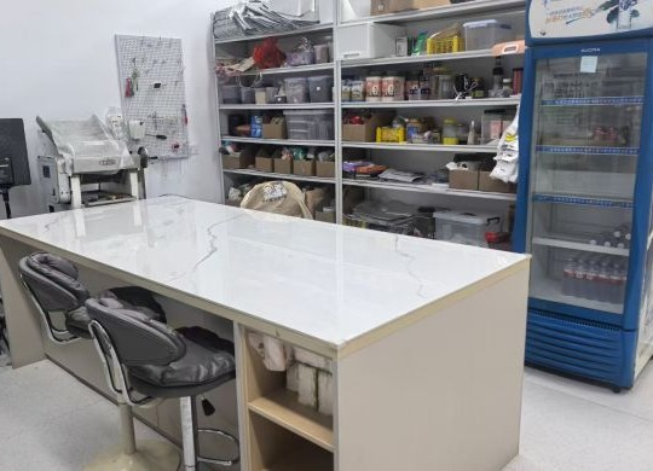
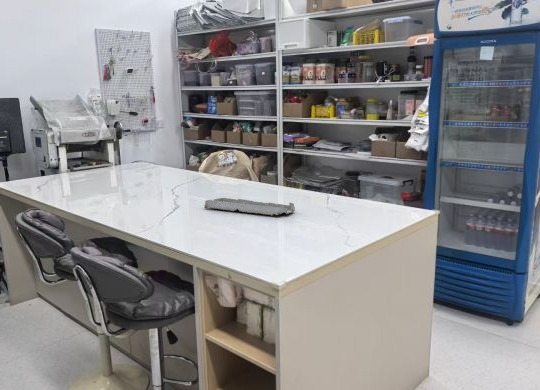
+ organizer tray (249, 204)
